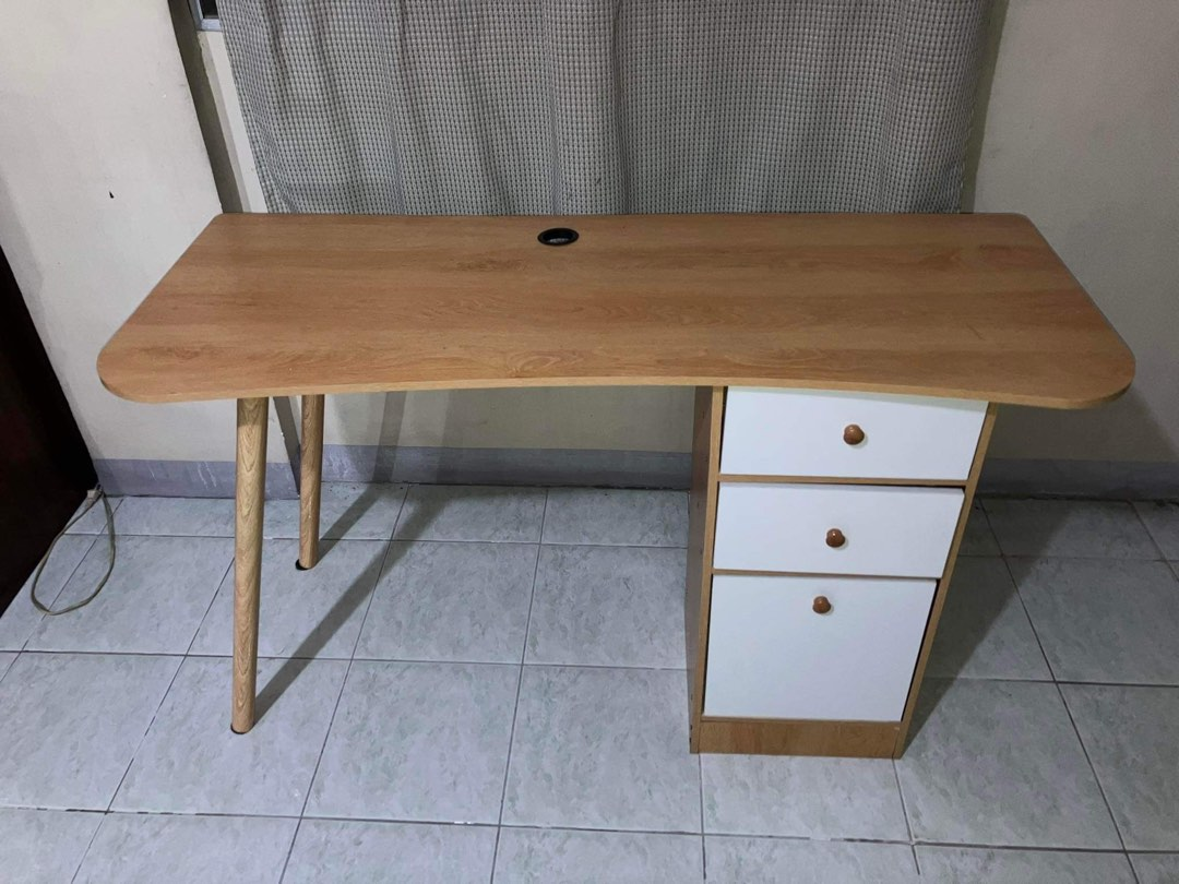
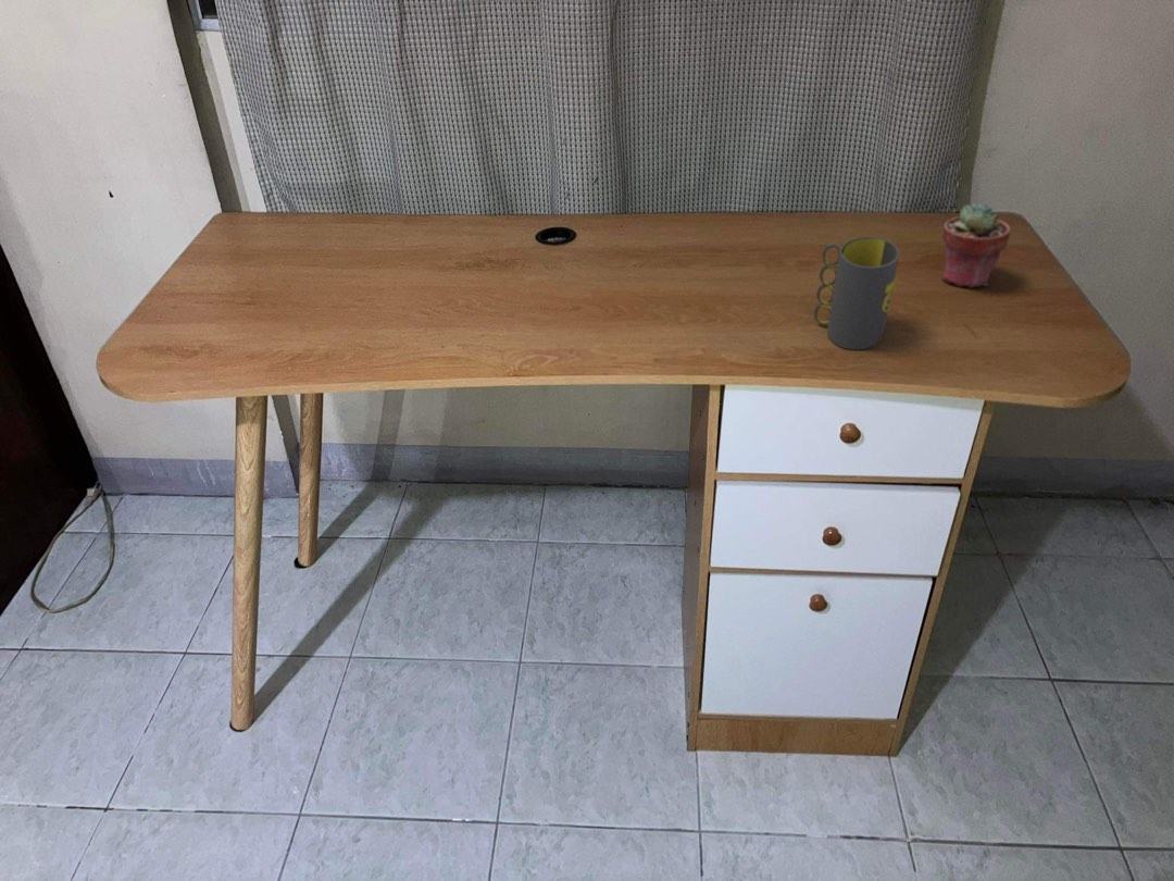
+ potted succulent (973, 241)
+ mug (854, 290)
